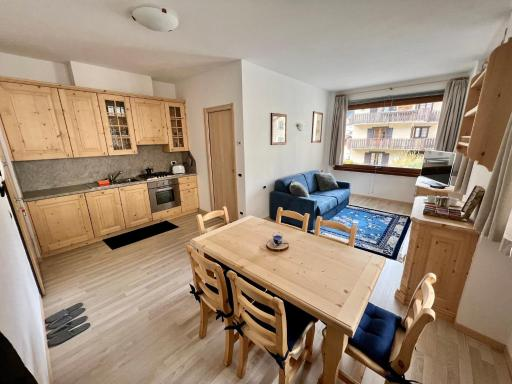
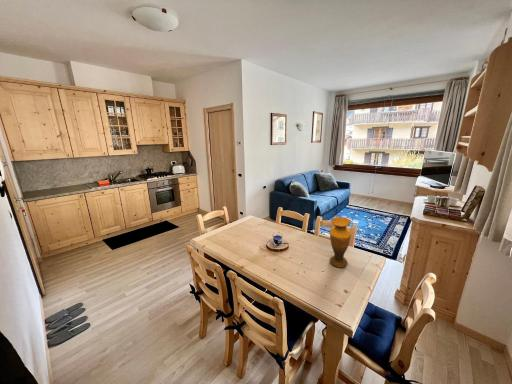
+ vase (339, 242)
